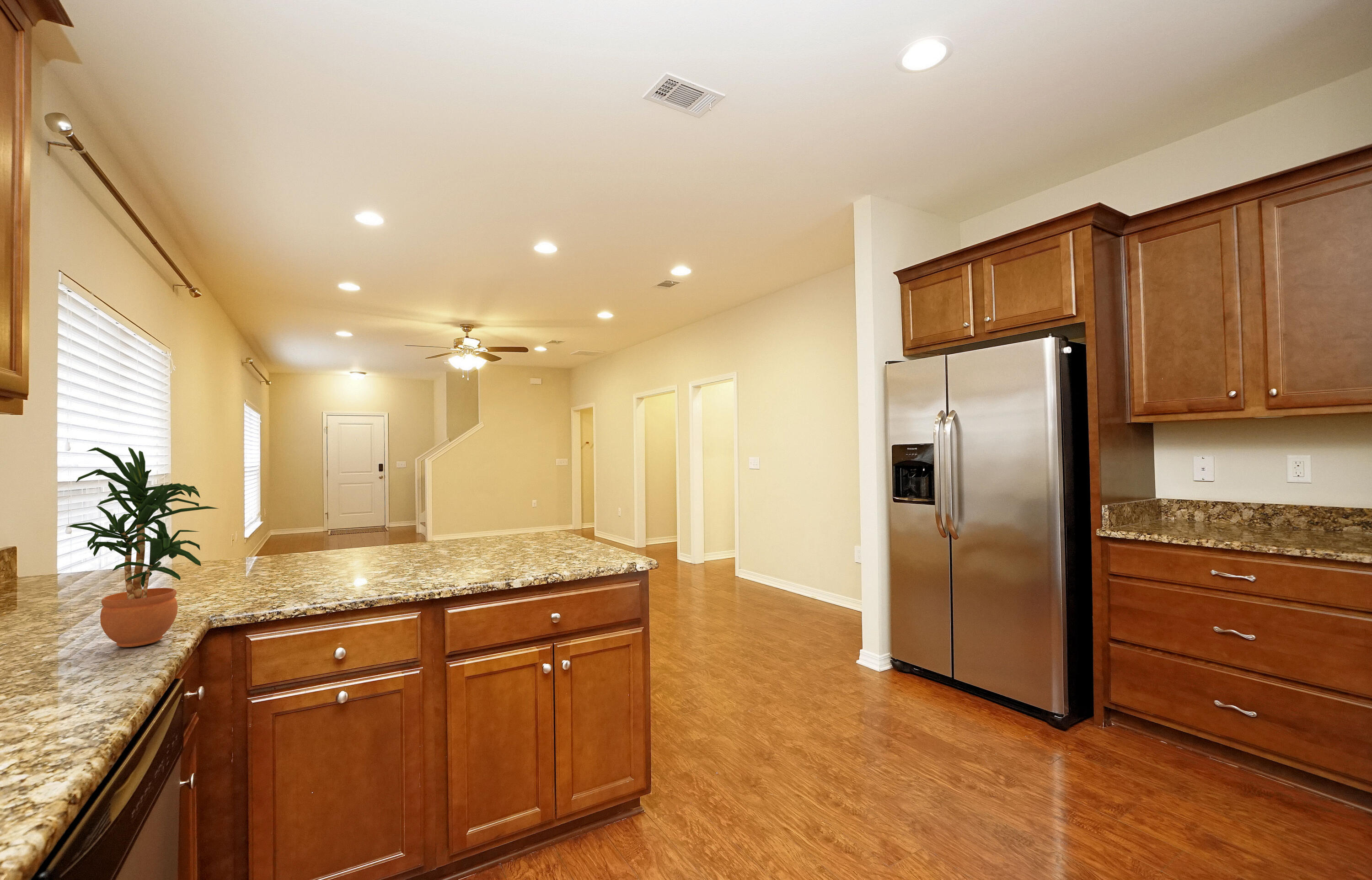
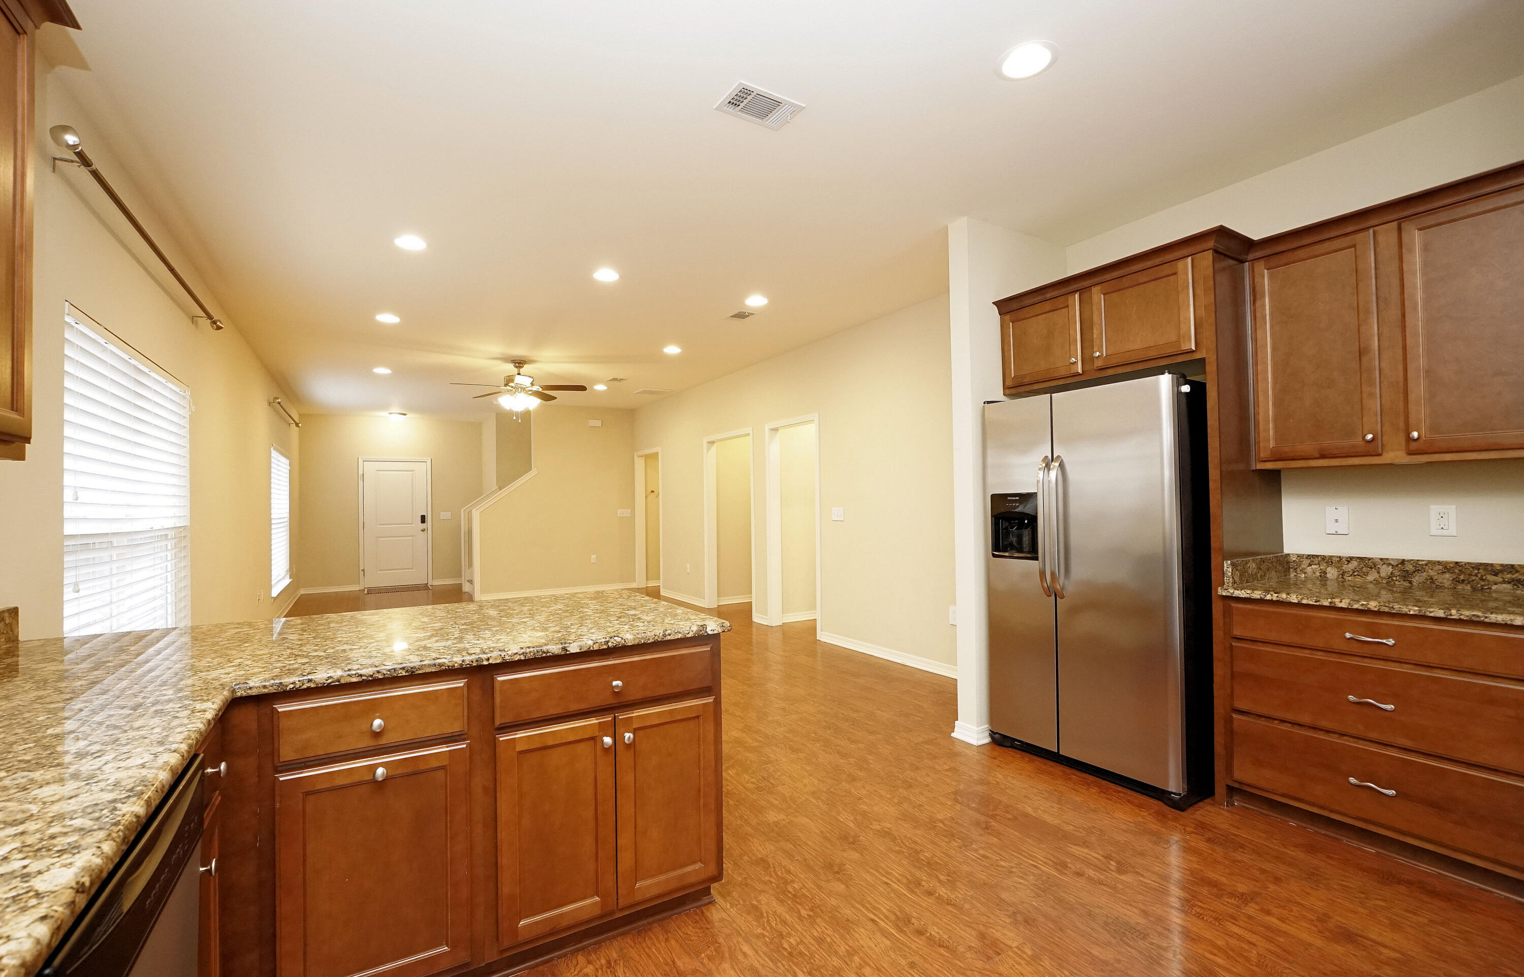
- potted plant (149, 541)
